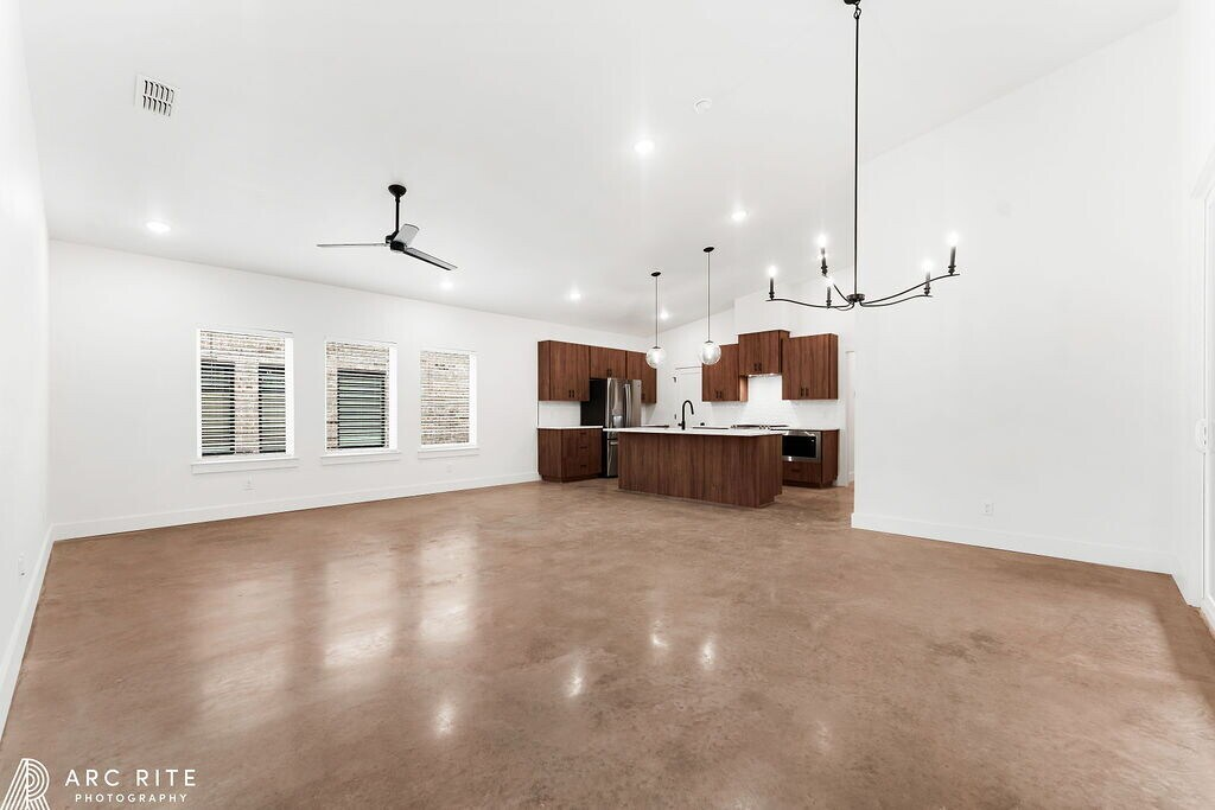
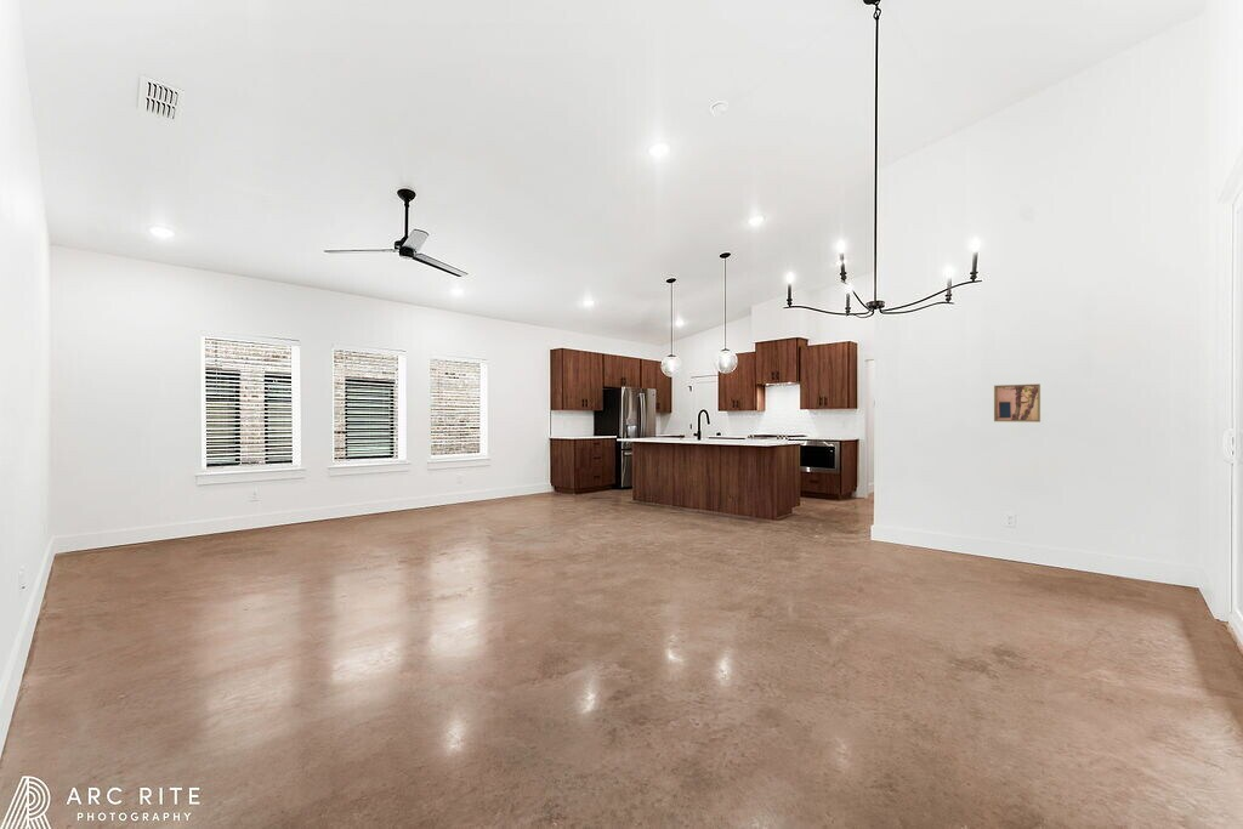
+ wall art (1016, 403)
